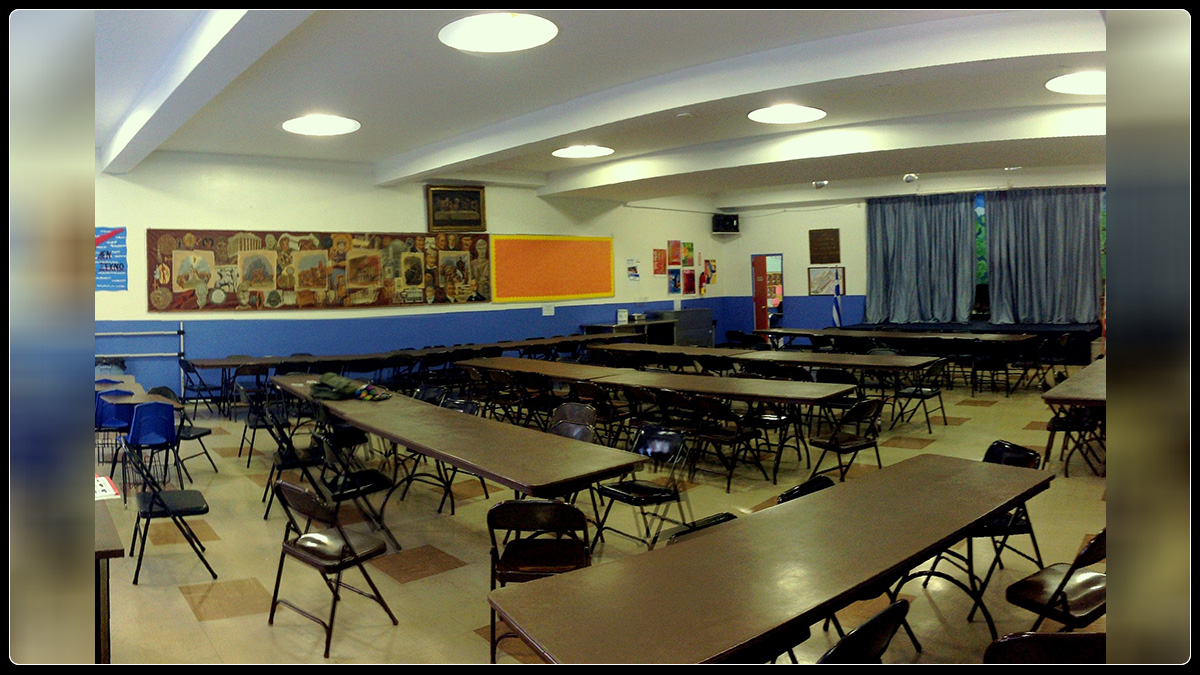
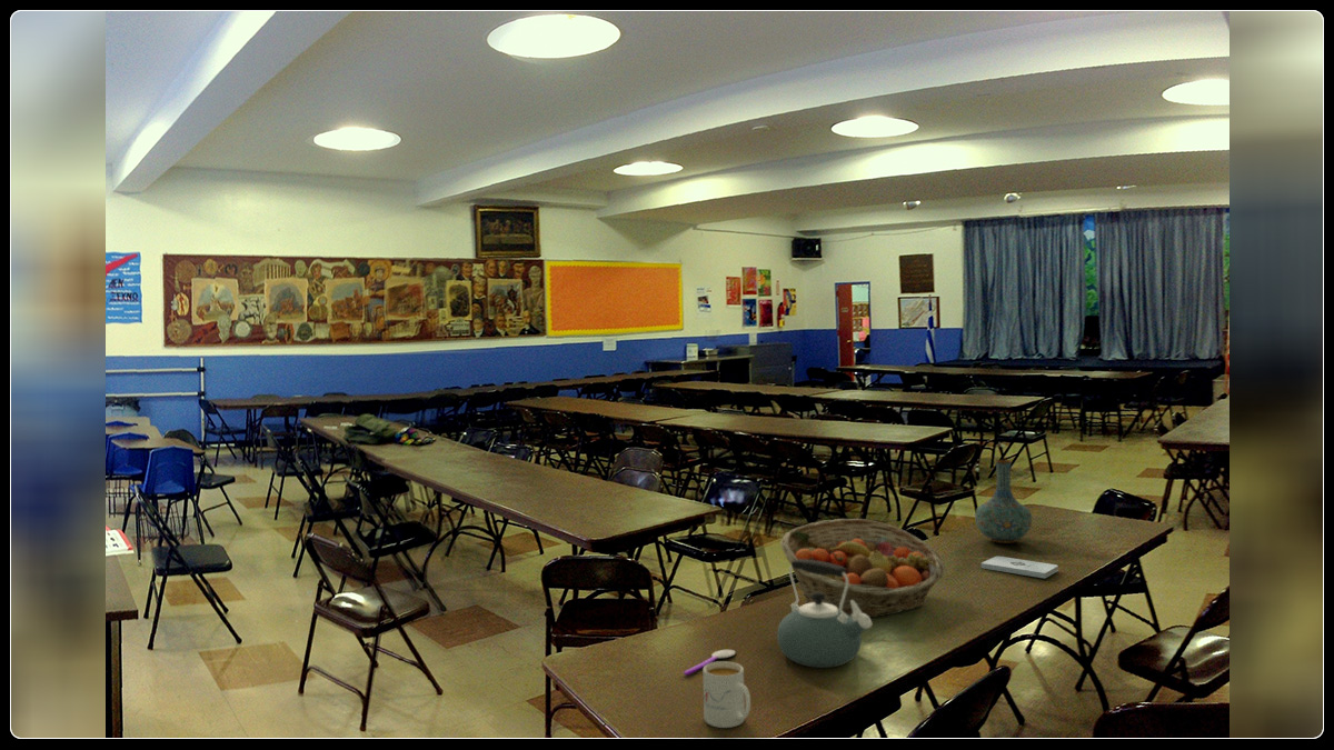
+ mug (729, 696)
+ spoon (709, 660)
+ kettle (825, 611)
+ notepad (1019, 567)
+ fruit basket (862, 566)
+ vase (1003, 500)
